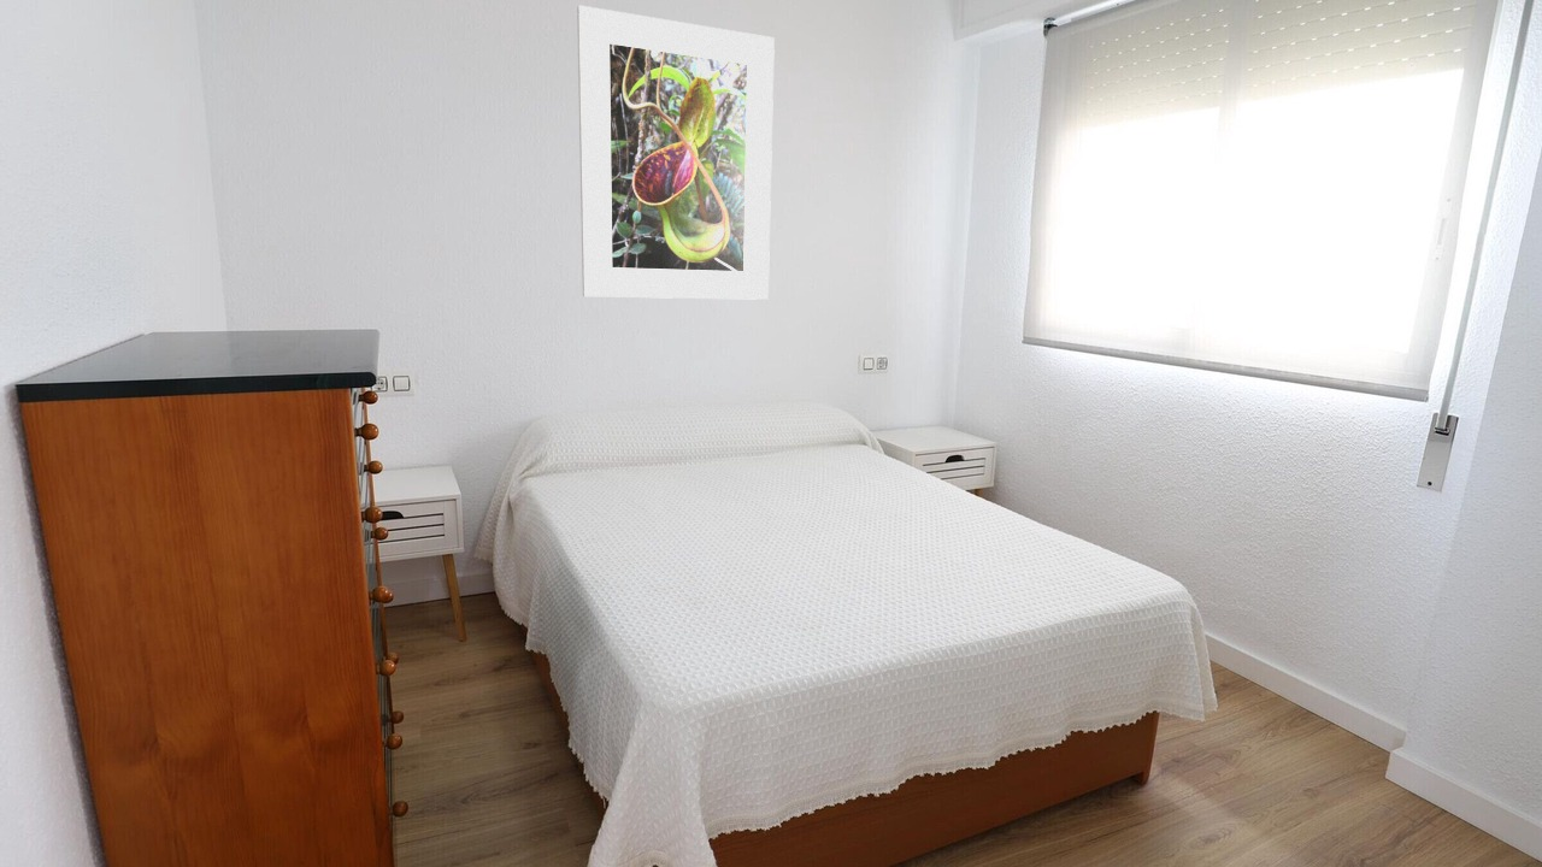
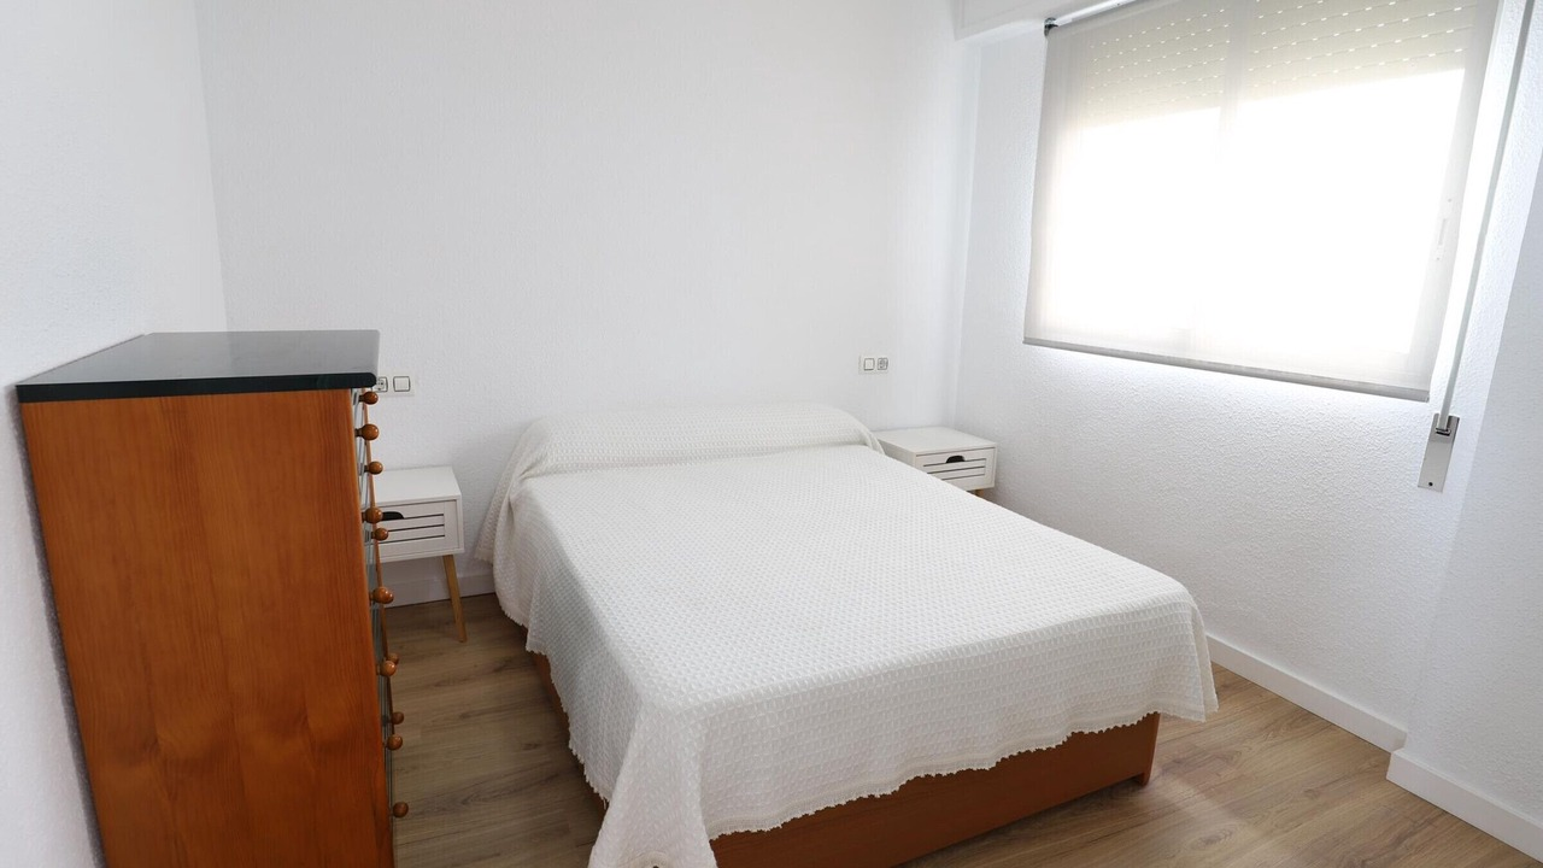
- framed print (679, 164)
